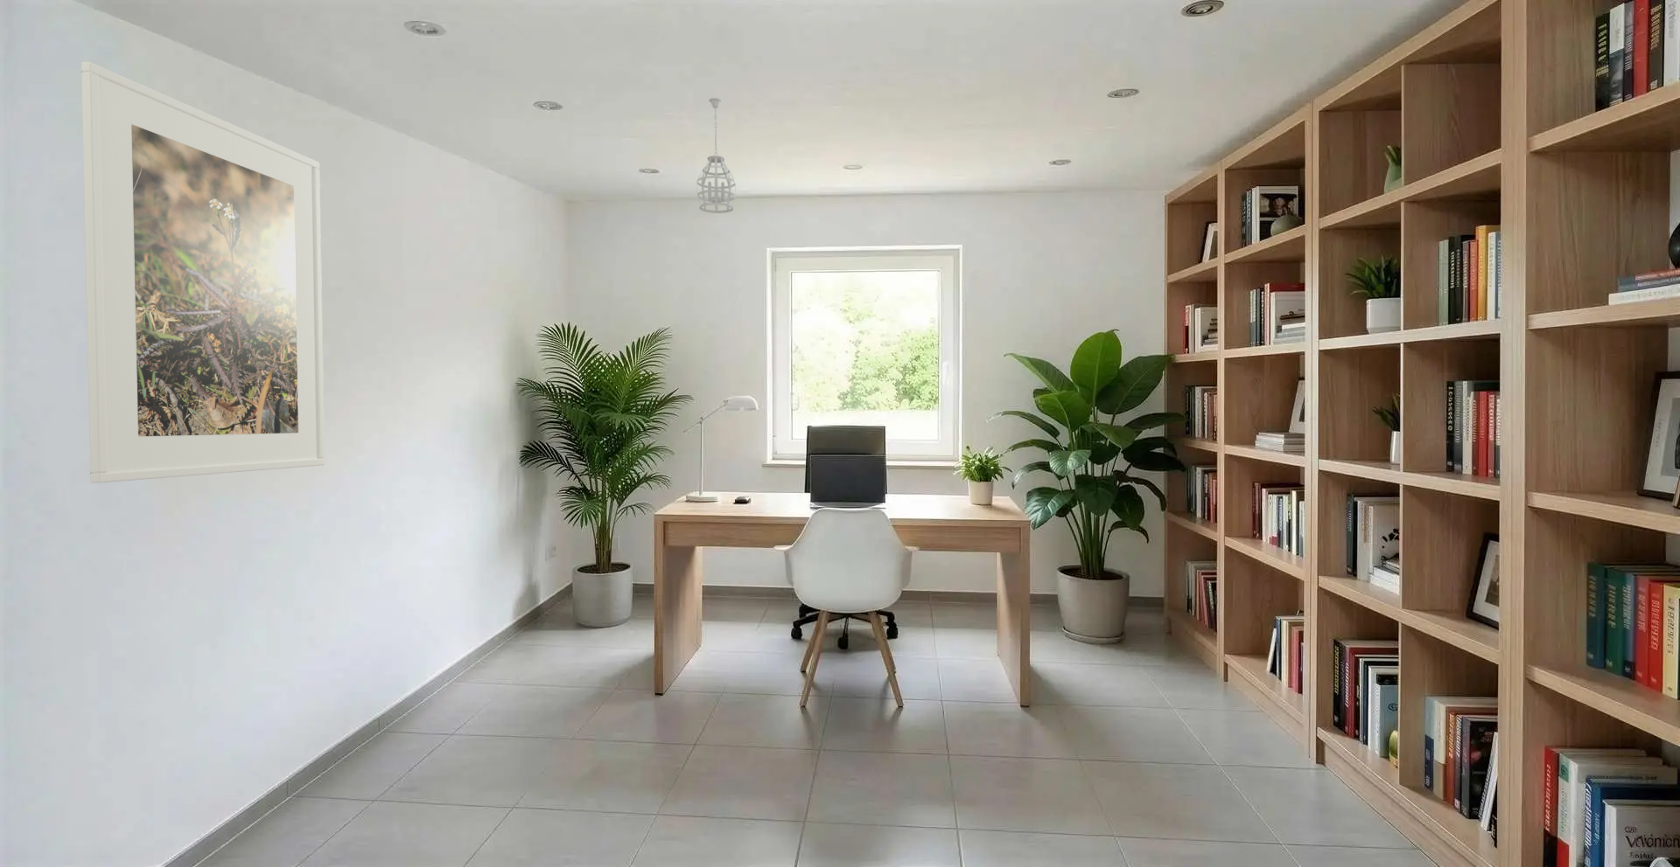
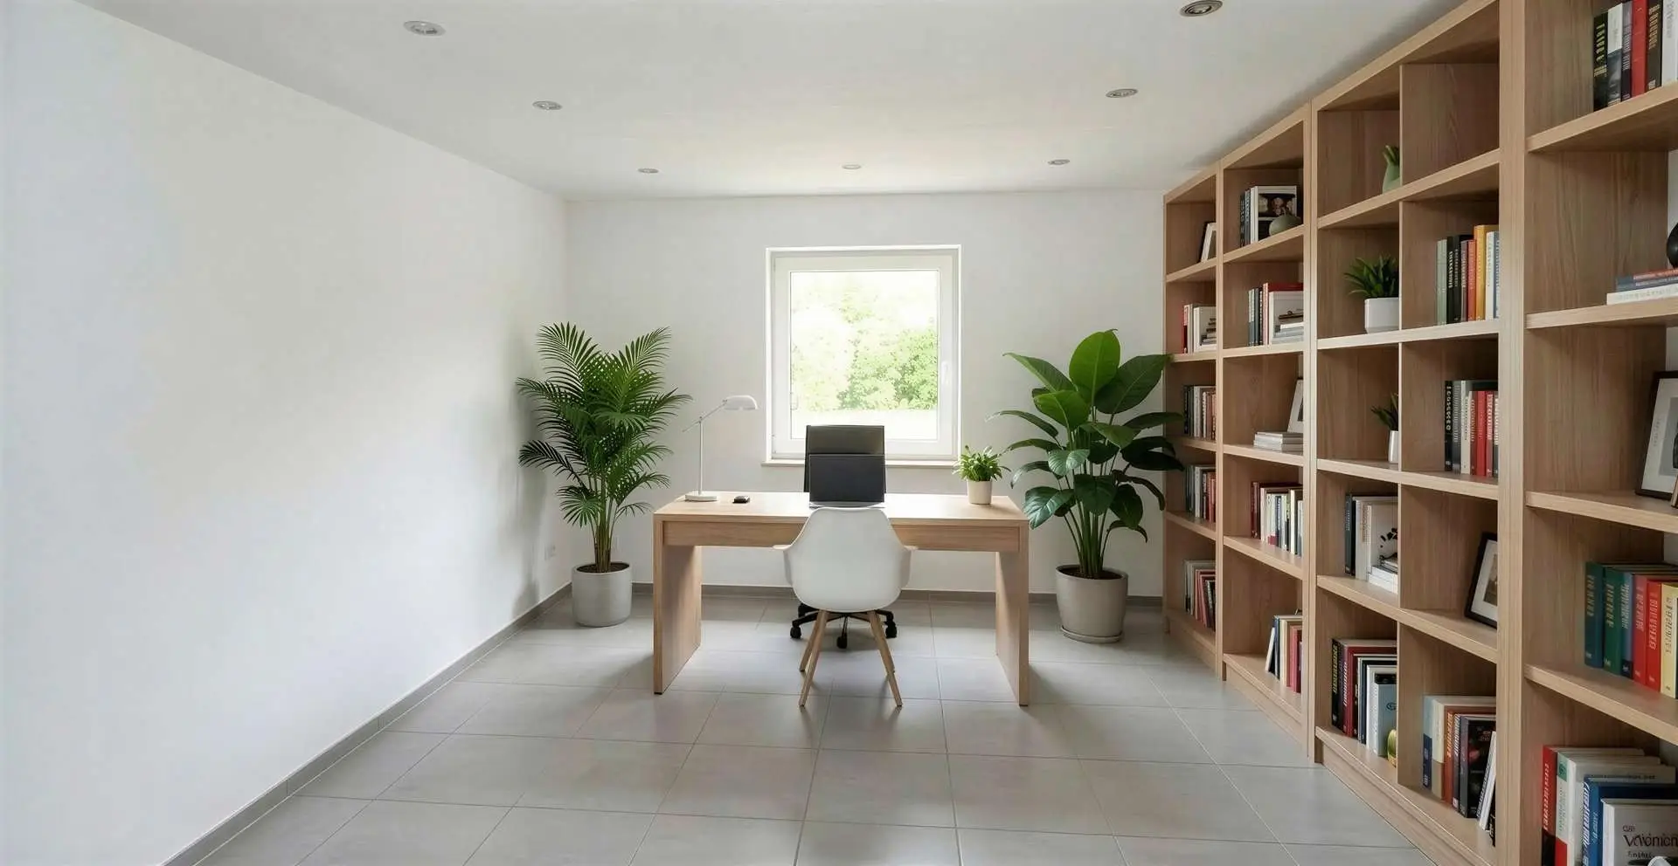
- pendant light (717, 154)
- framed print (224, 296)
